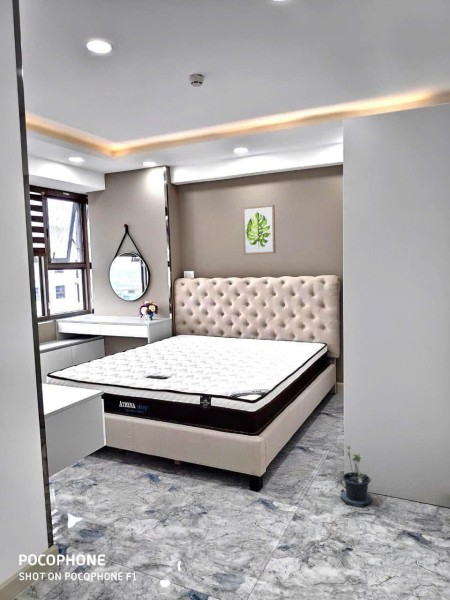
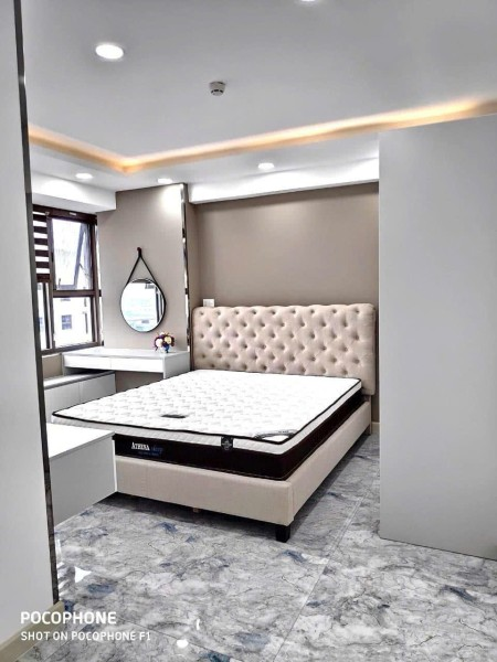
- wall art (258, 230)
- potted plant (355, 472)
